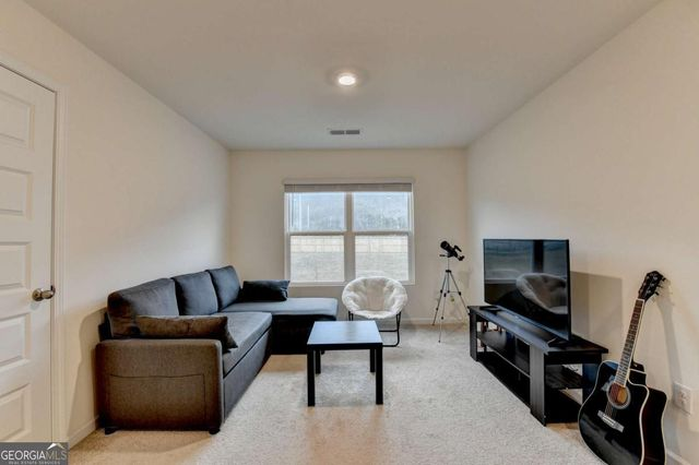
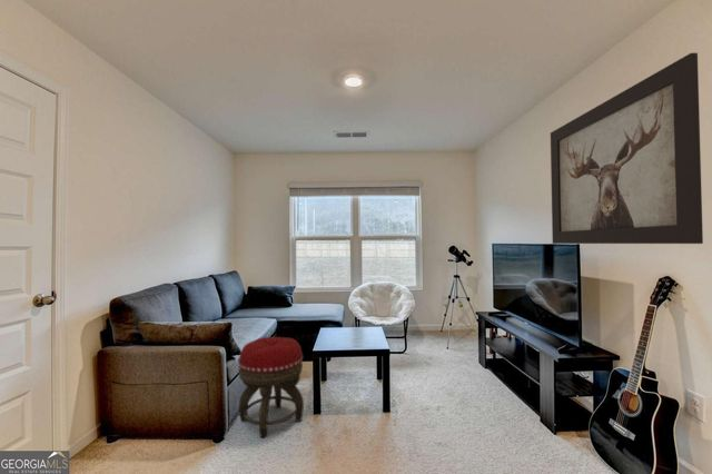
+ footstool (270, 381)
+ wall art (605, 172)
